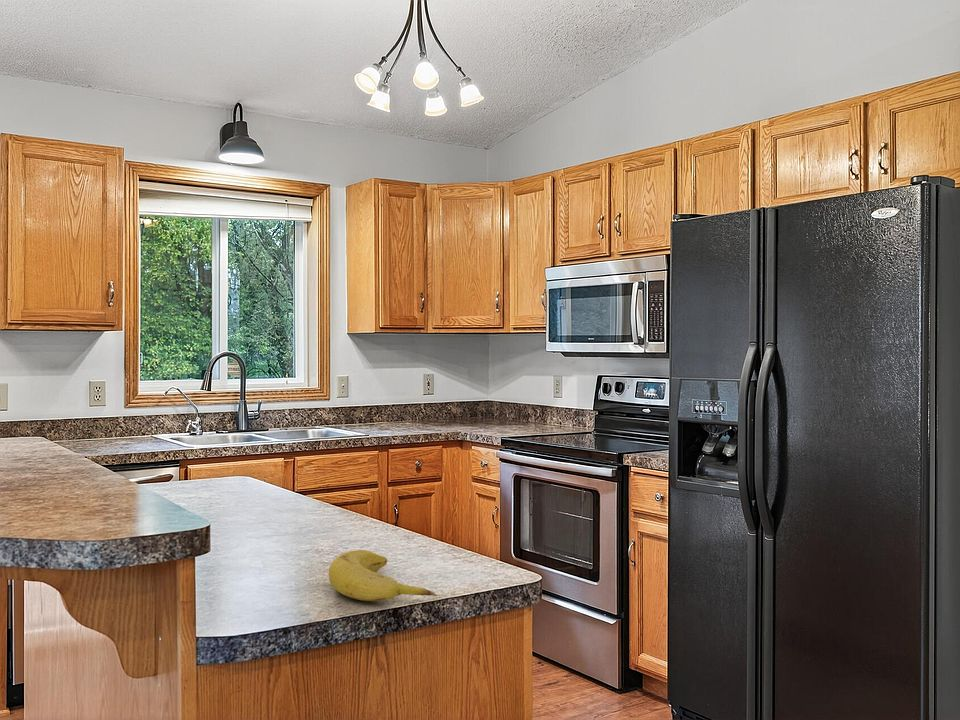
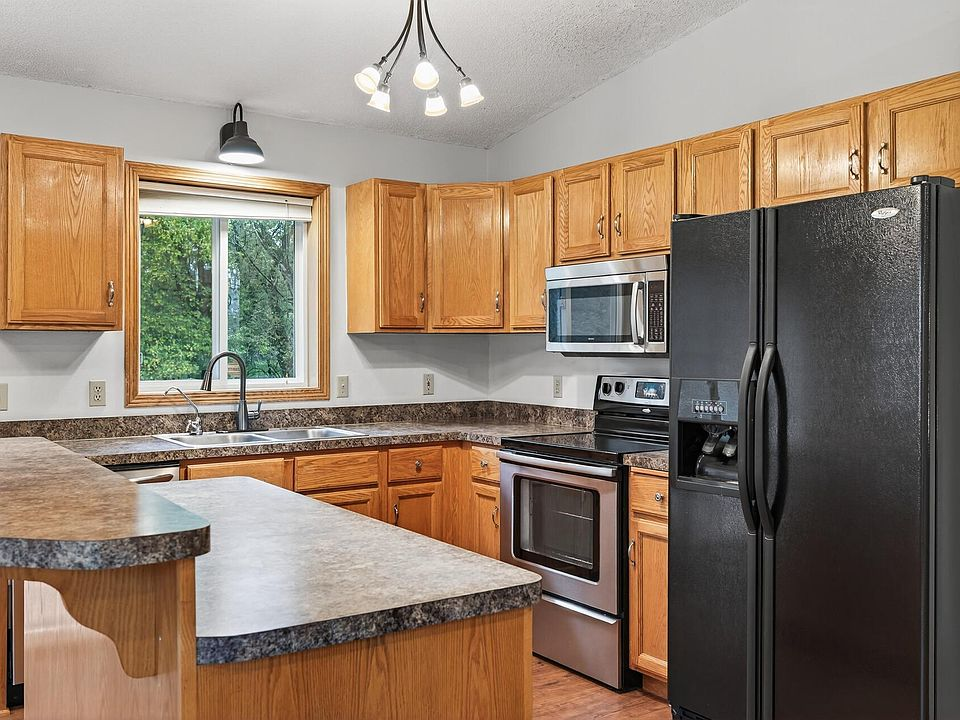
- fruit (388, 577)
